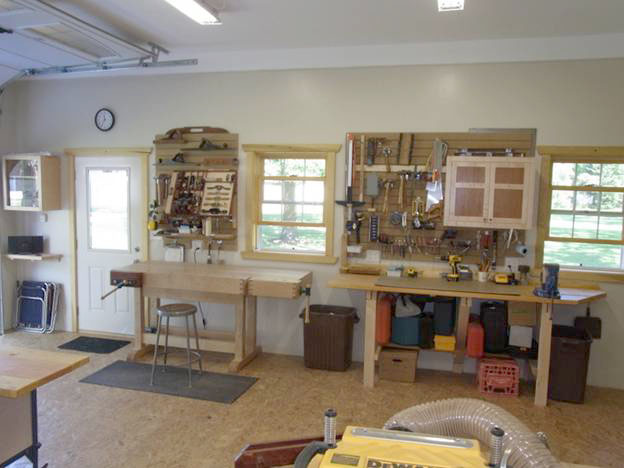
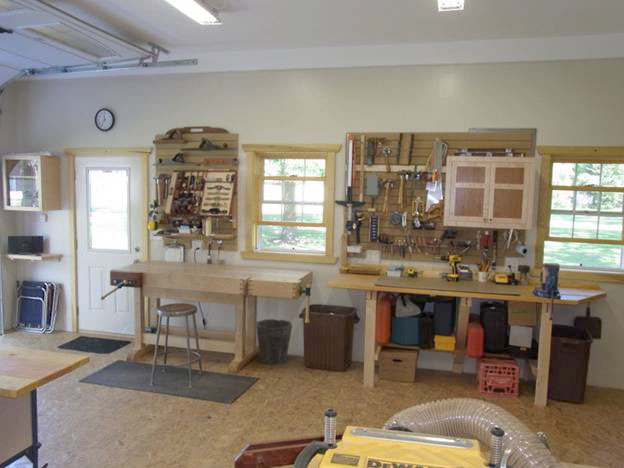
+ waste bin (273, 341)
